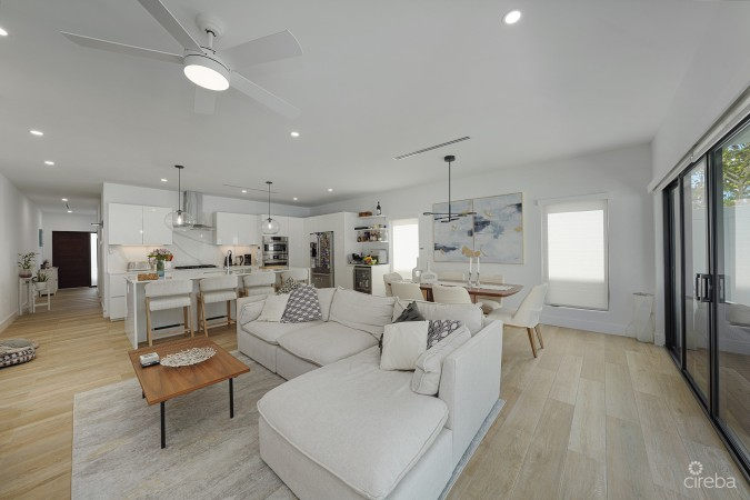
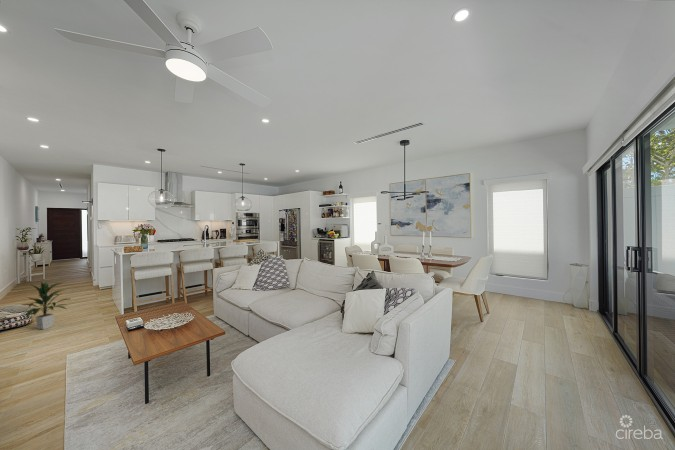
+ indoor plant (45, 303)
